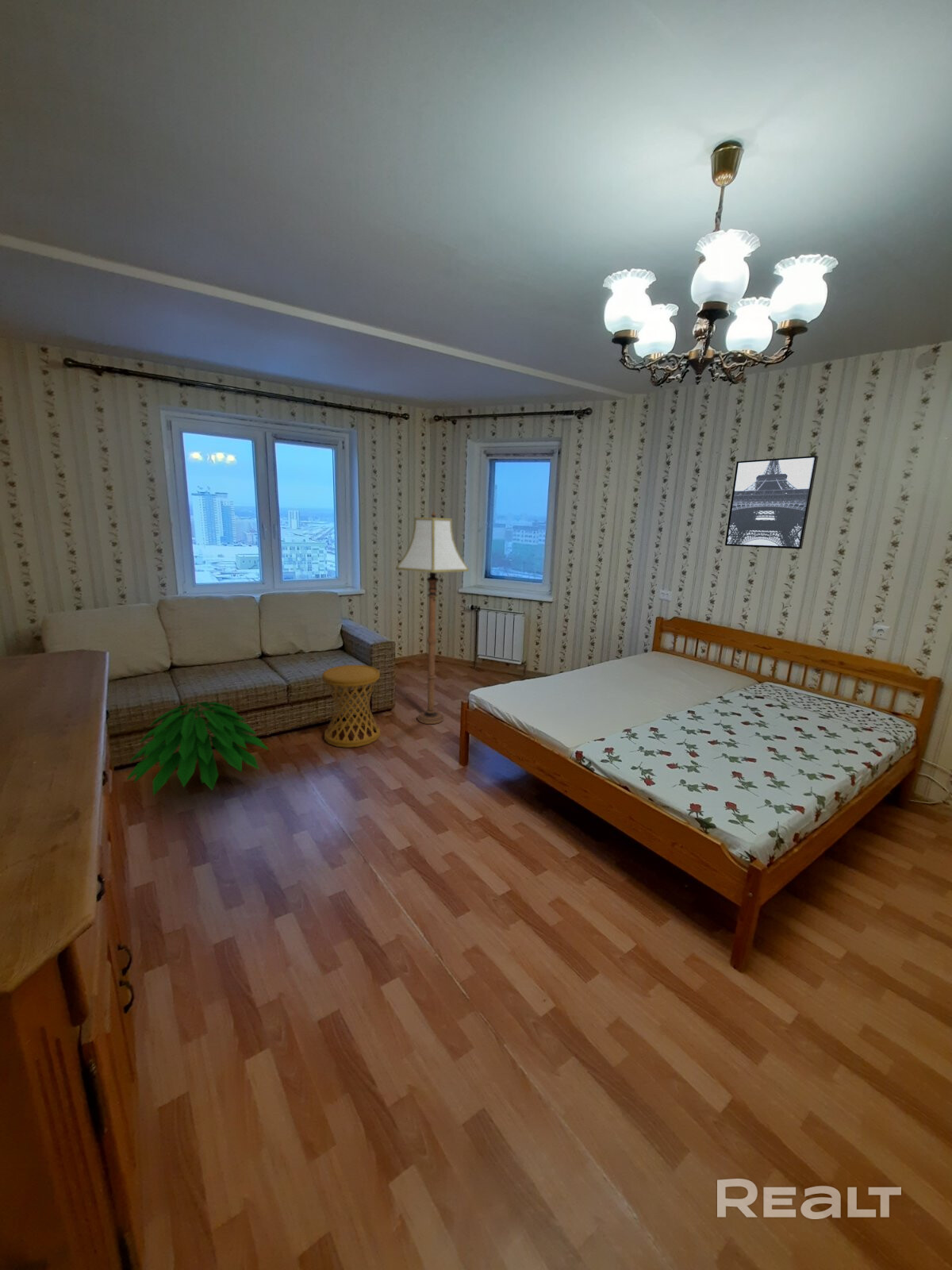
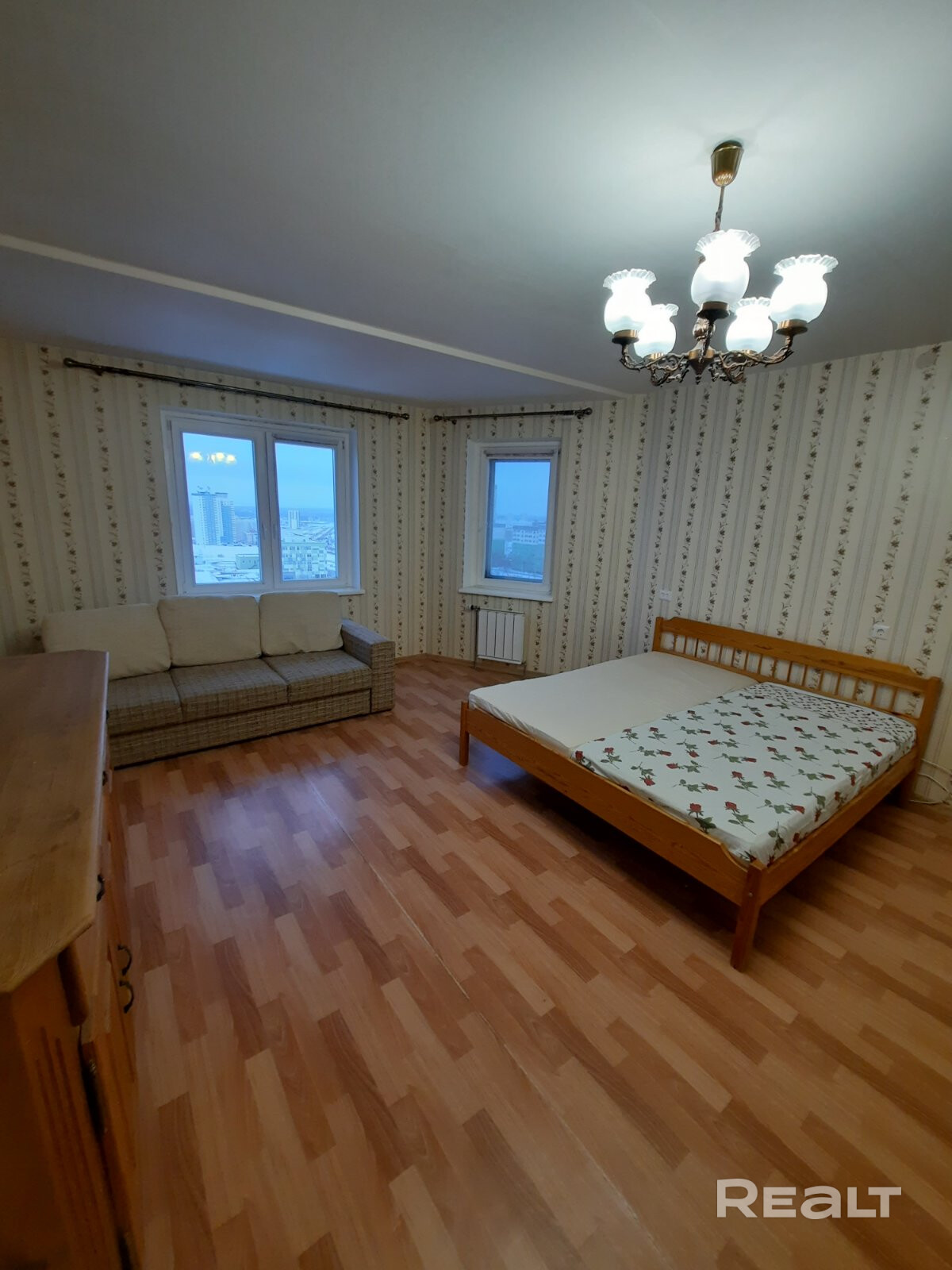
- wall art (768, 503)
- side table (351, 704)
- floor lamp (432, 619)
- indoor plant (200, 739)
